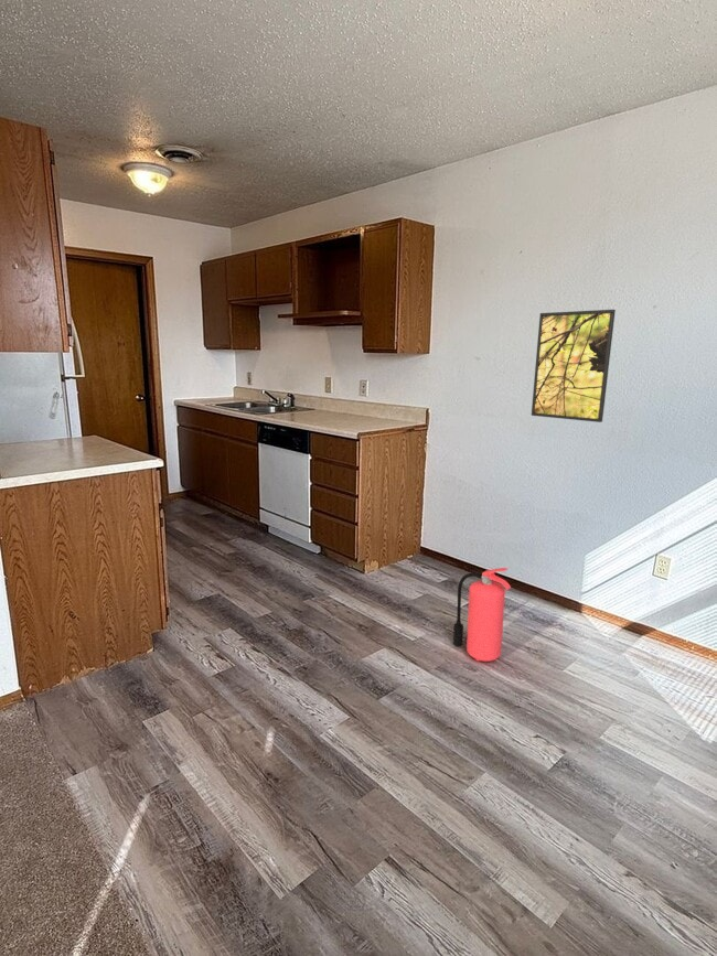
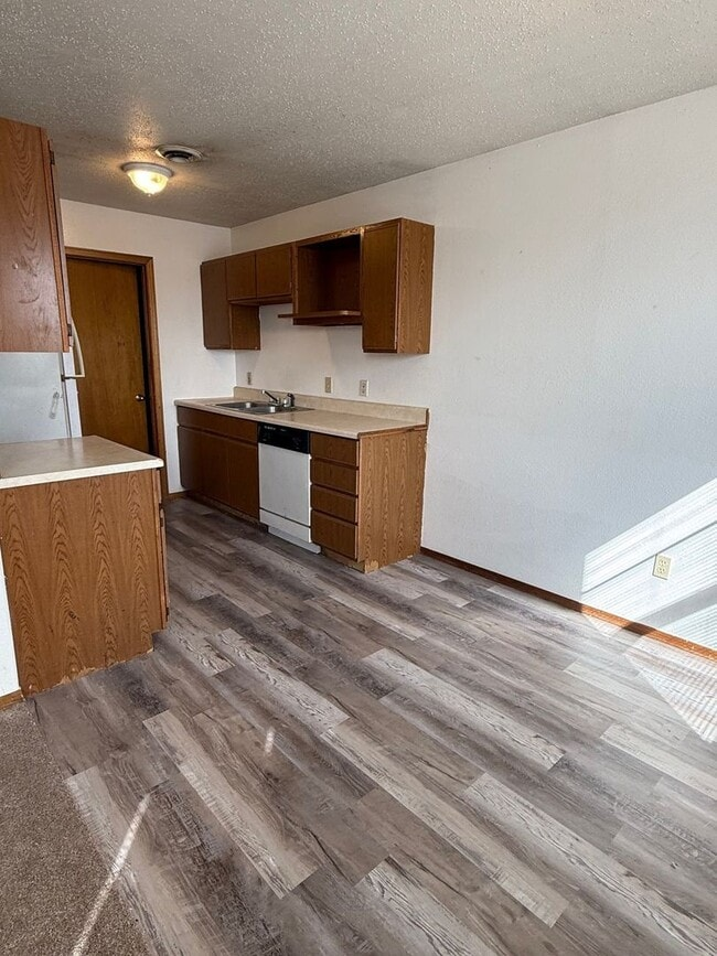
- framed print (570, 366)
- fire extinguisher (480, 609)
